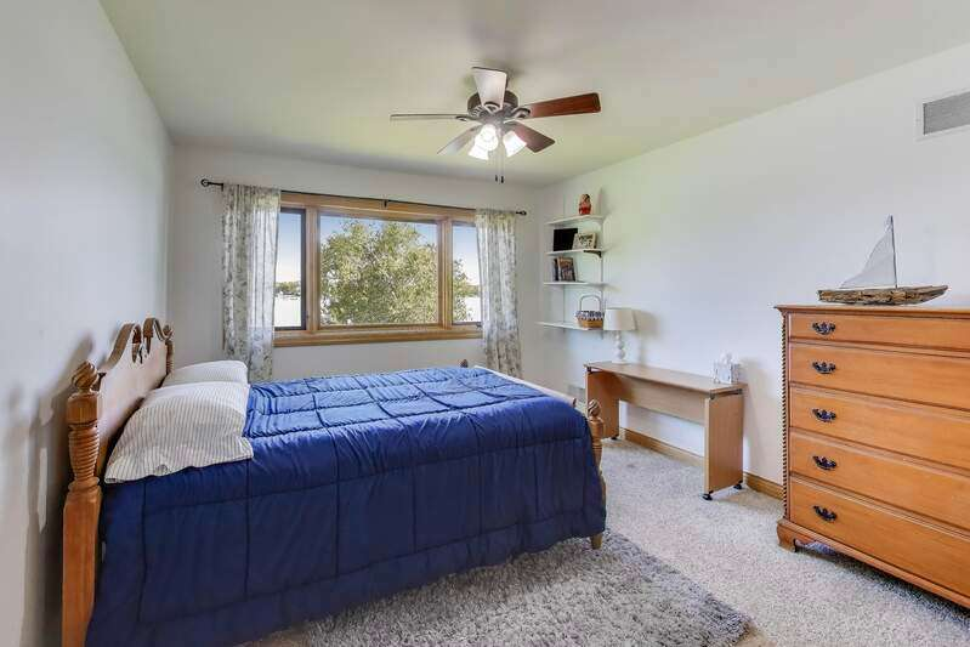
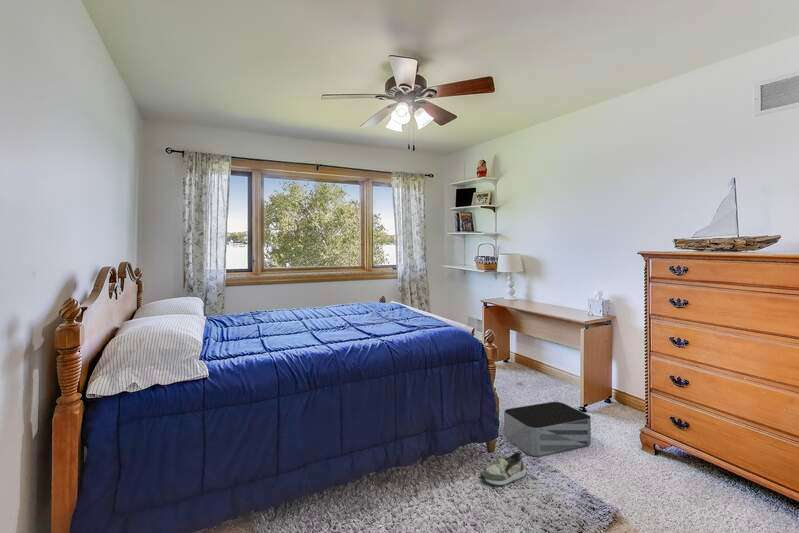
+ shoe (503, 466)
+ storage bin (546, 426)
